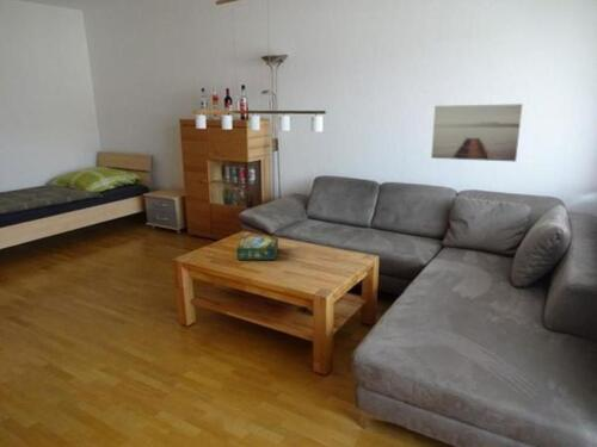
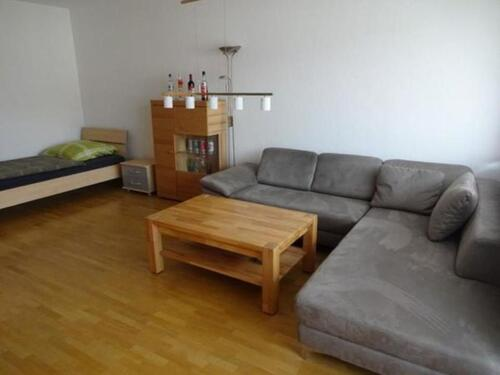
- board game (258, 248)
- wall art (474, 132)
